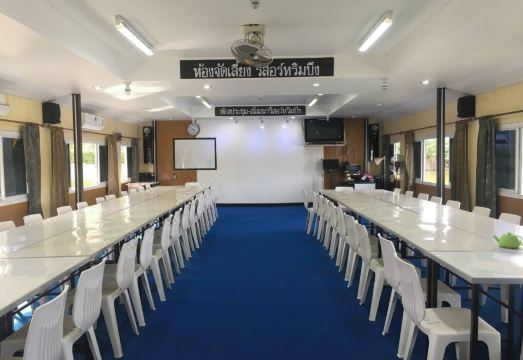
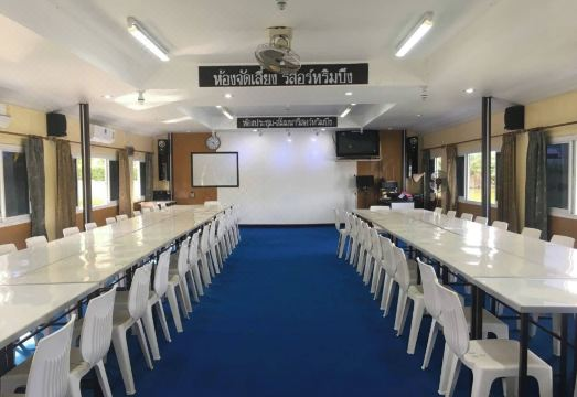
- teapot (507, 239)
